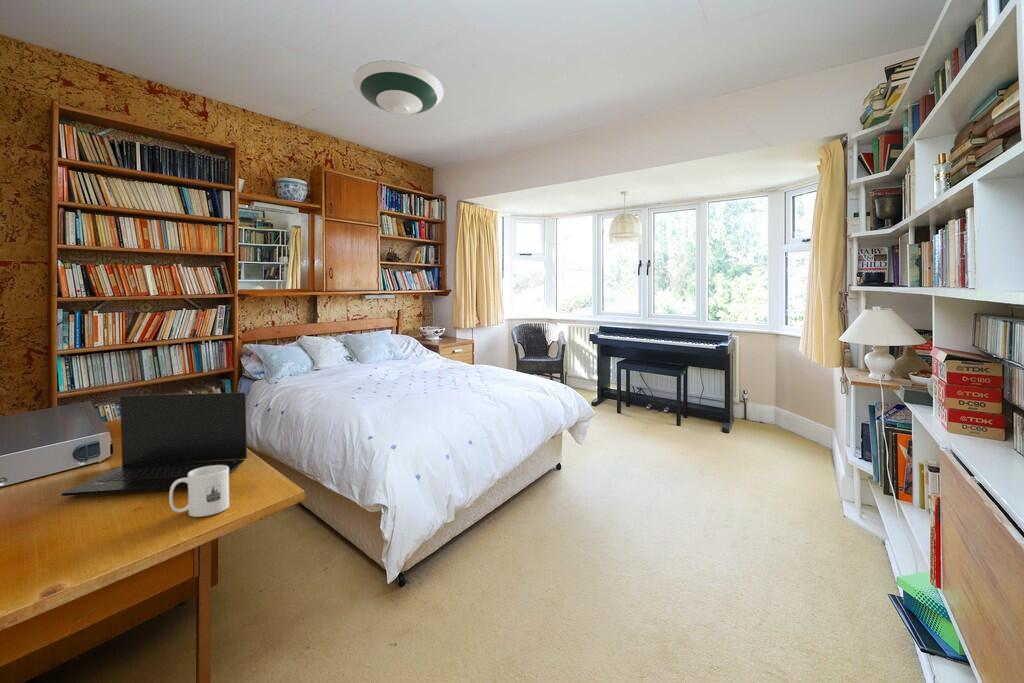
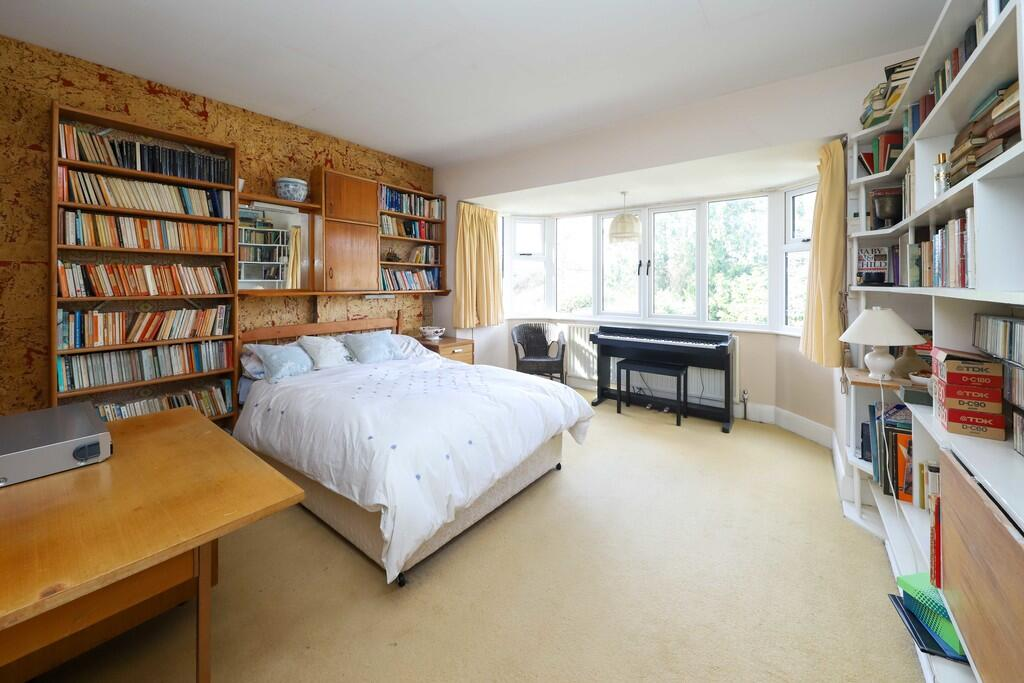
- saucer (399, 99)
- mug (200, 491)
- laptop (163, 438)
